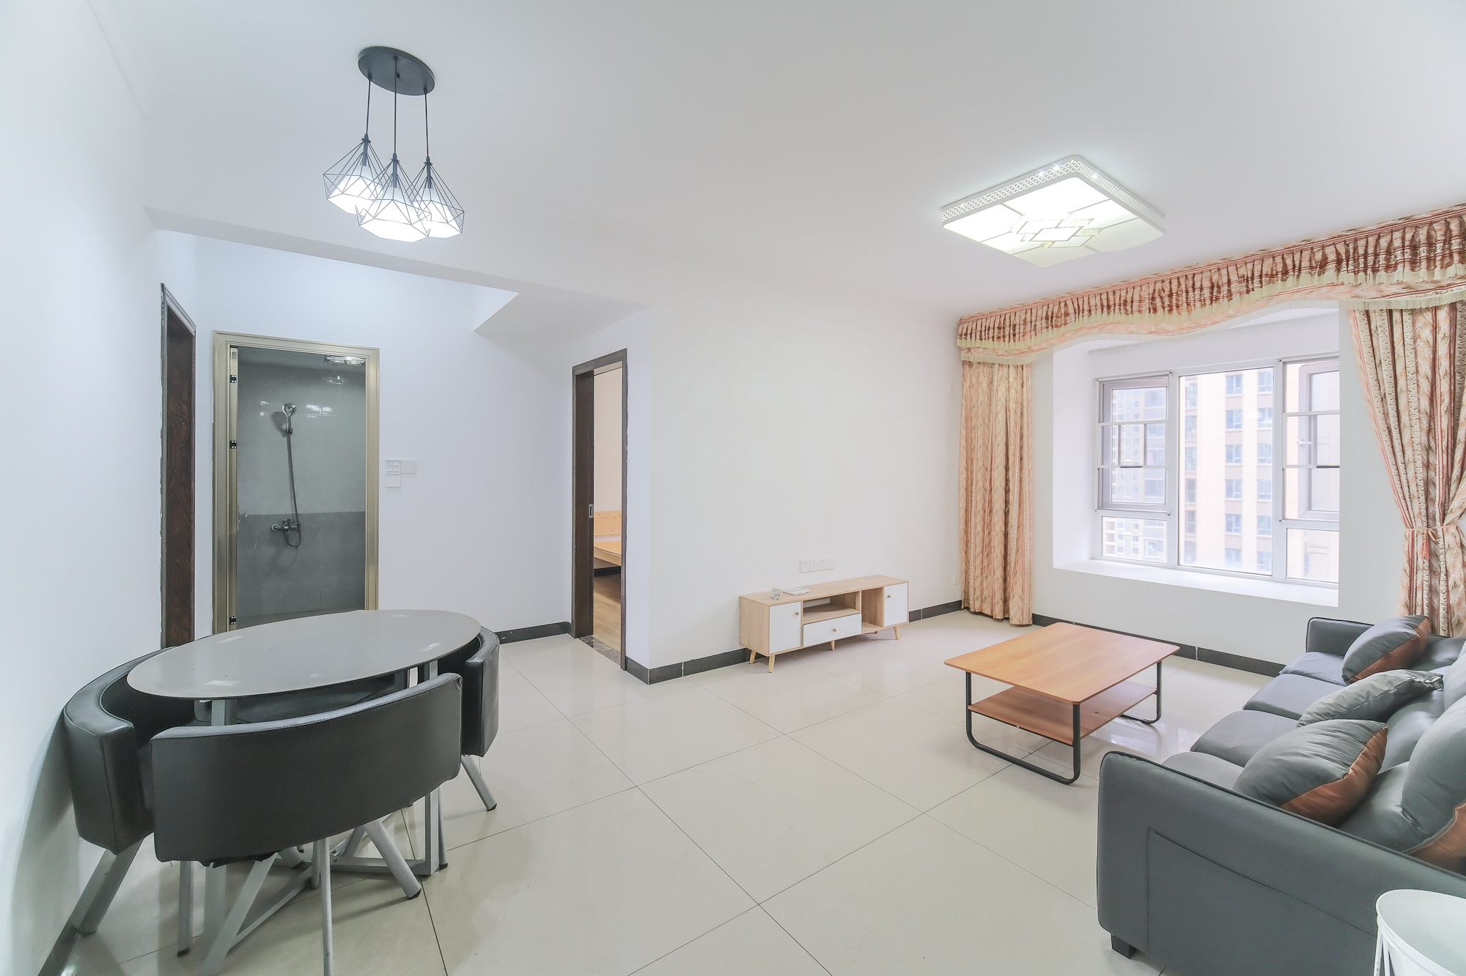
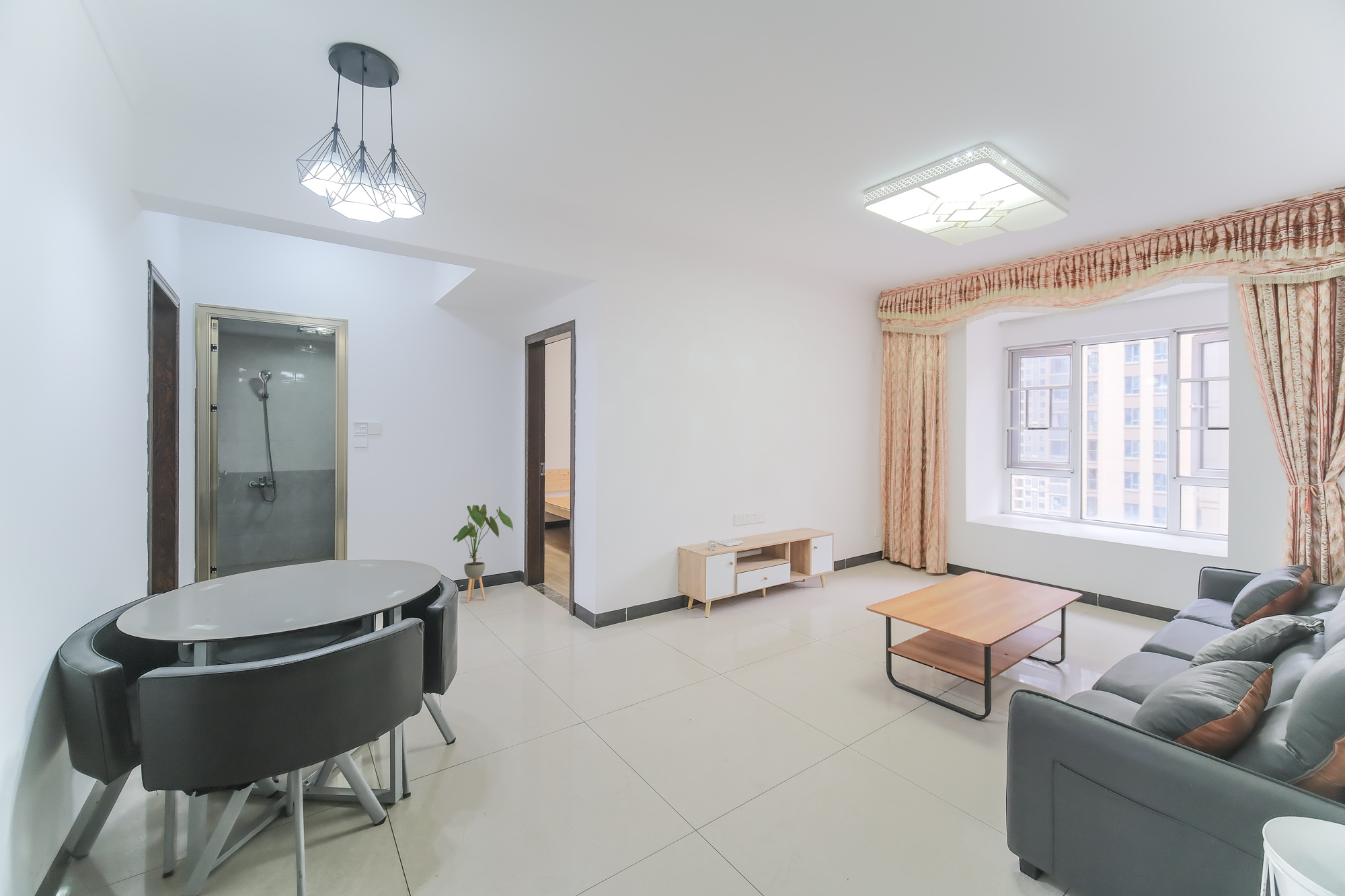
+ house plant (478, 551)
